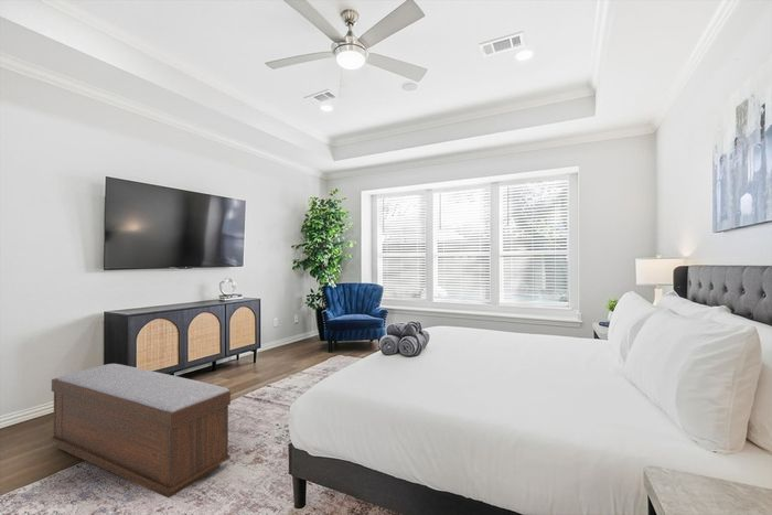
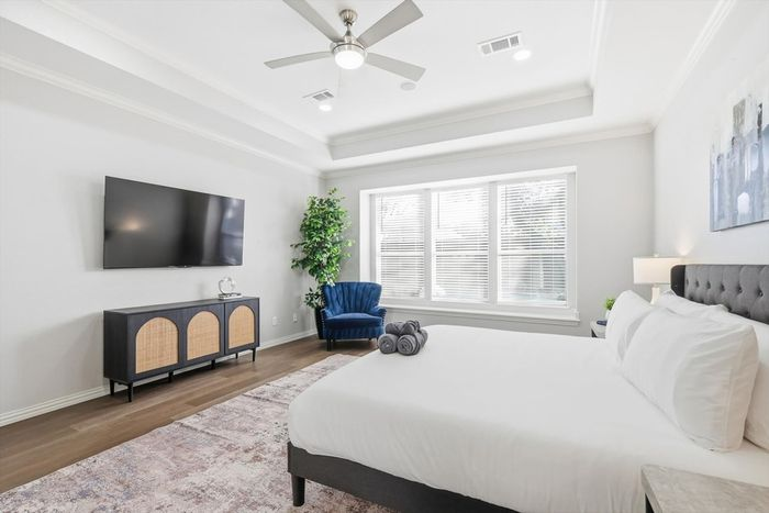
- bench (137, 417)
